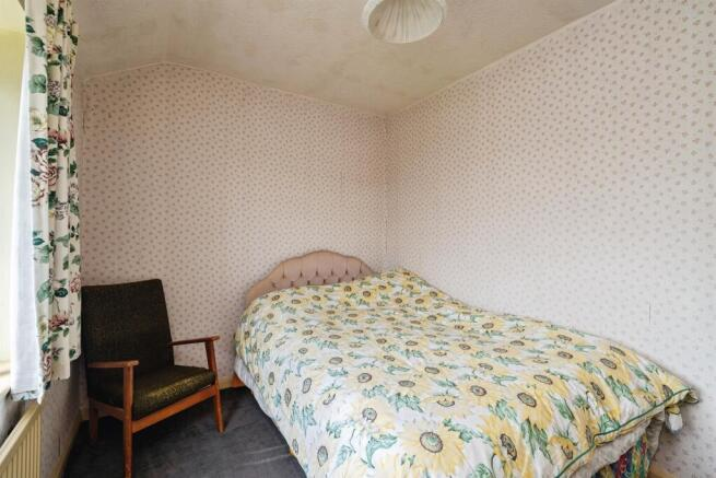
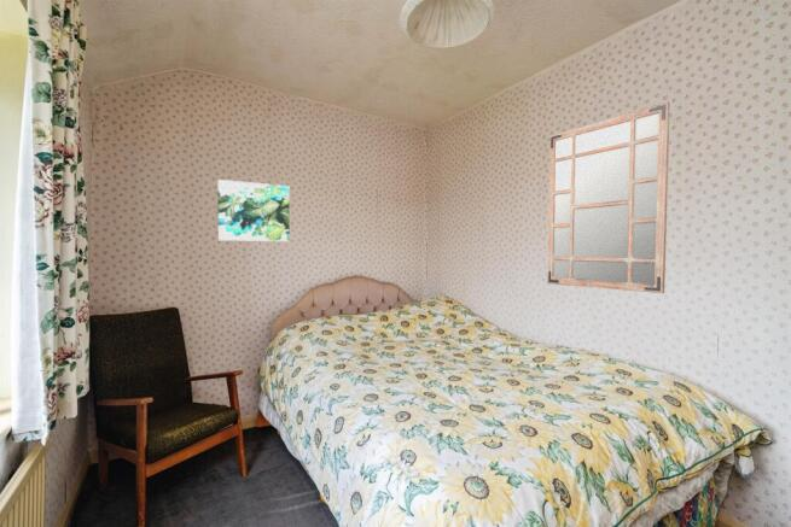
+ wall art (255, 211)
+ mirror (600, 205)
